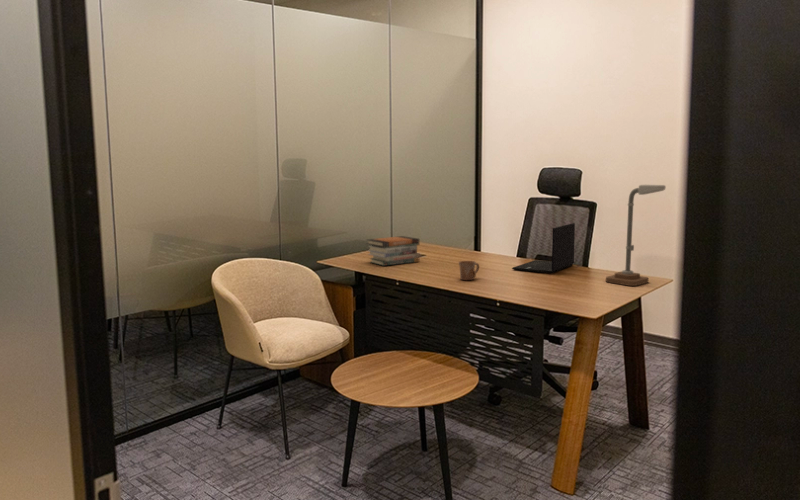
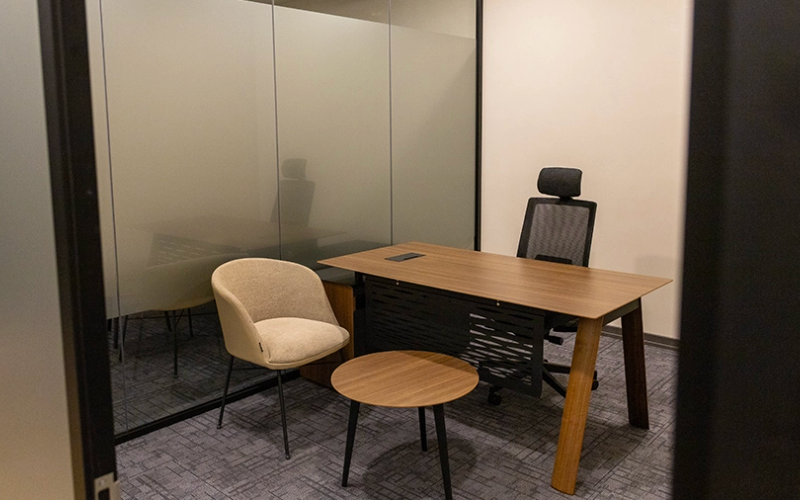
- desk lamp (631, 234)
- book stack (393, 250)
- laptop (552, 245)
- mug (469, 270)
